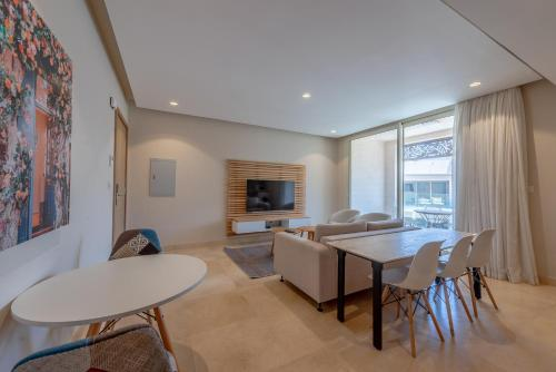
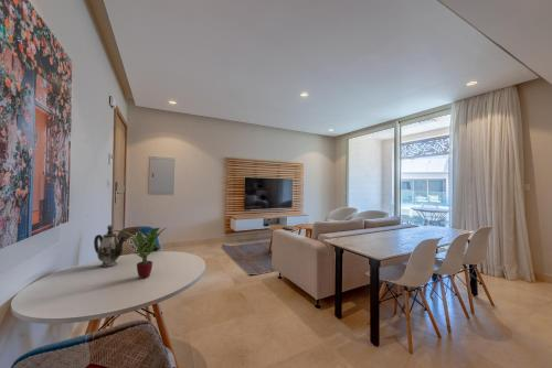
+ potted plant (140, 251)
+ teapot (110, 245)
